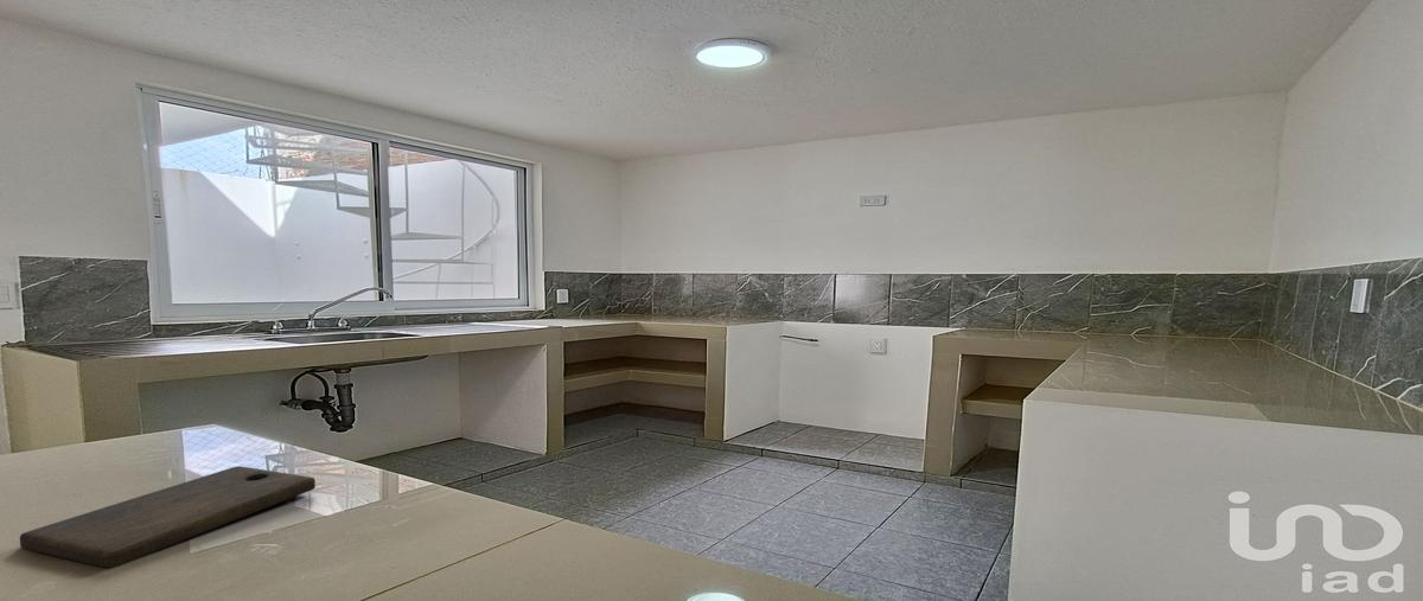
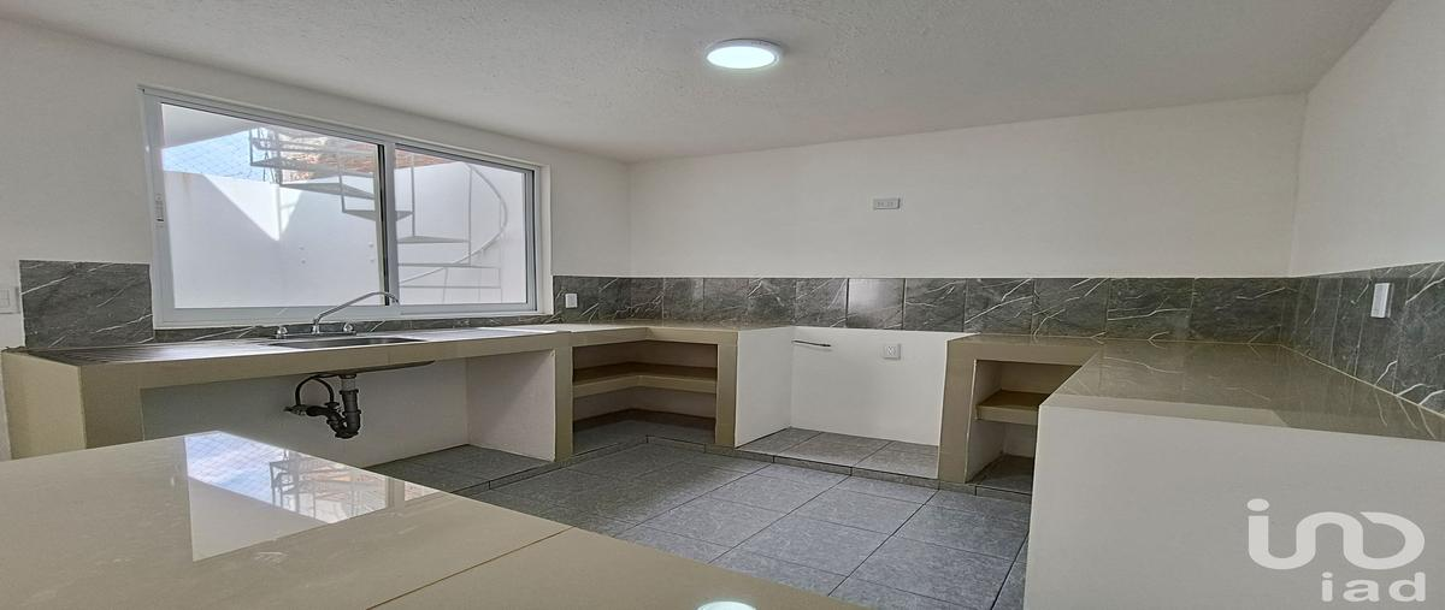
- cutting board (185, 509)
